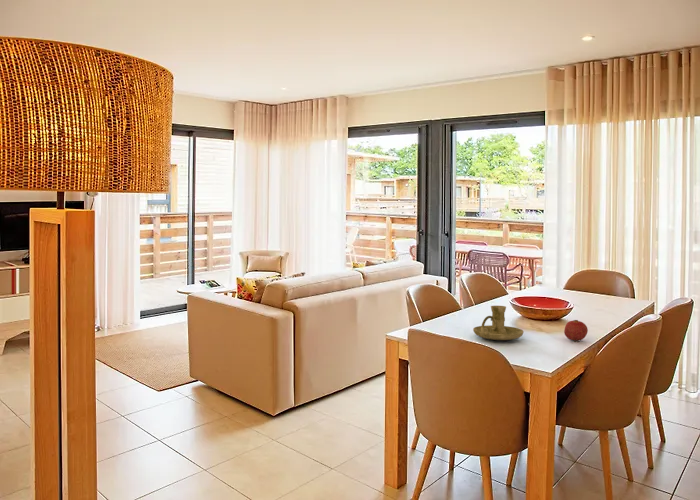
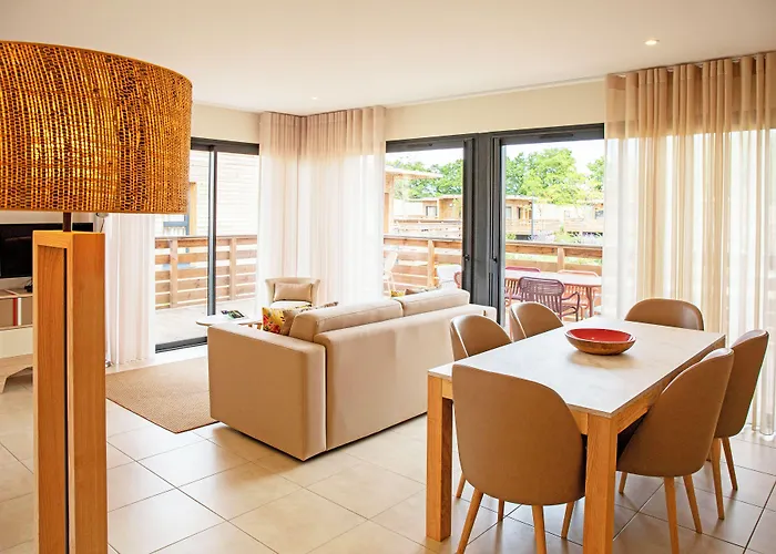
- candle holder (495, 323)
- fruit (575, 329)
